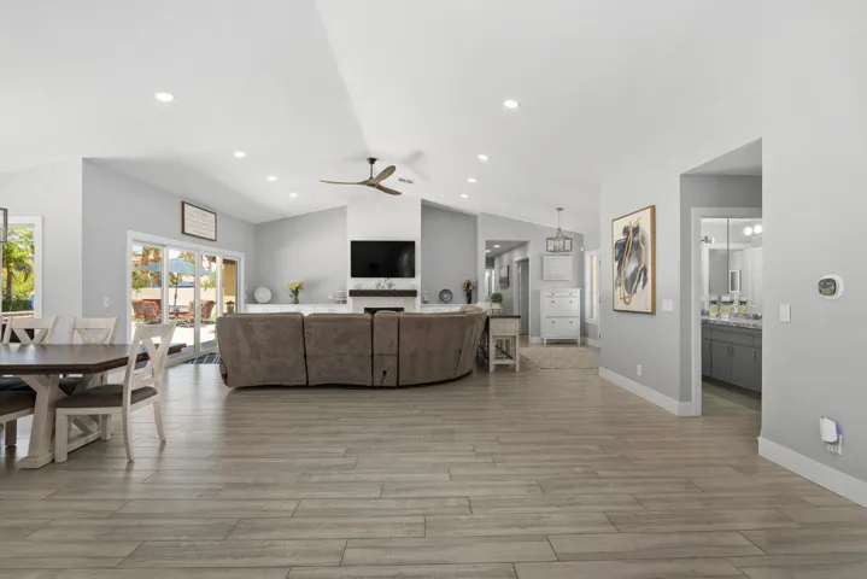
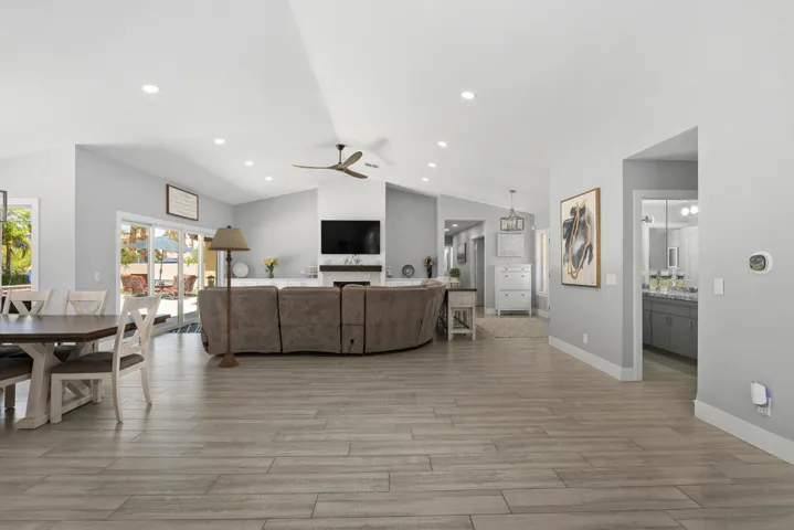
+ floor lamp (229, 295)
